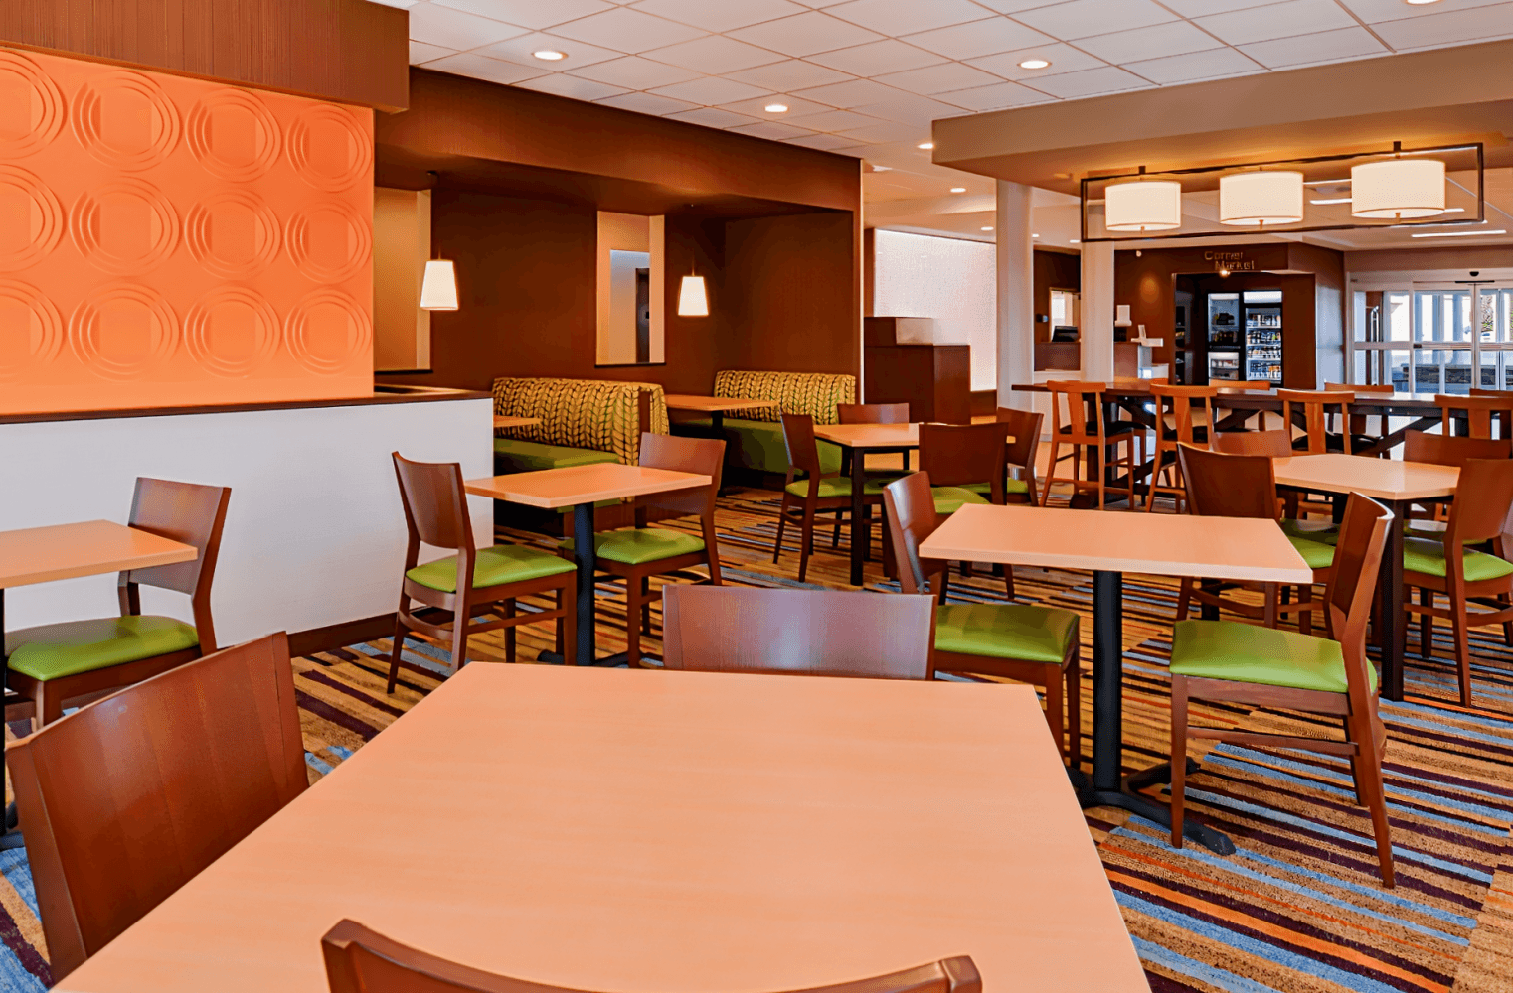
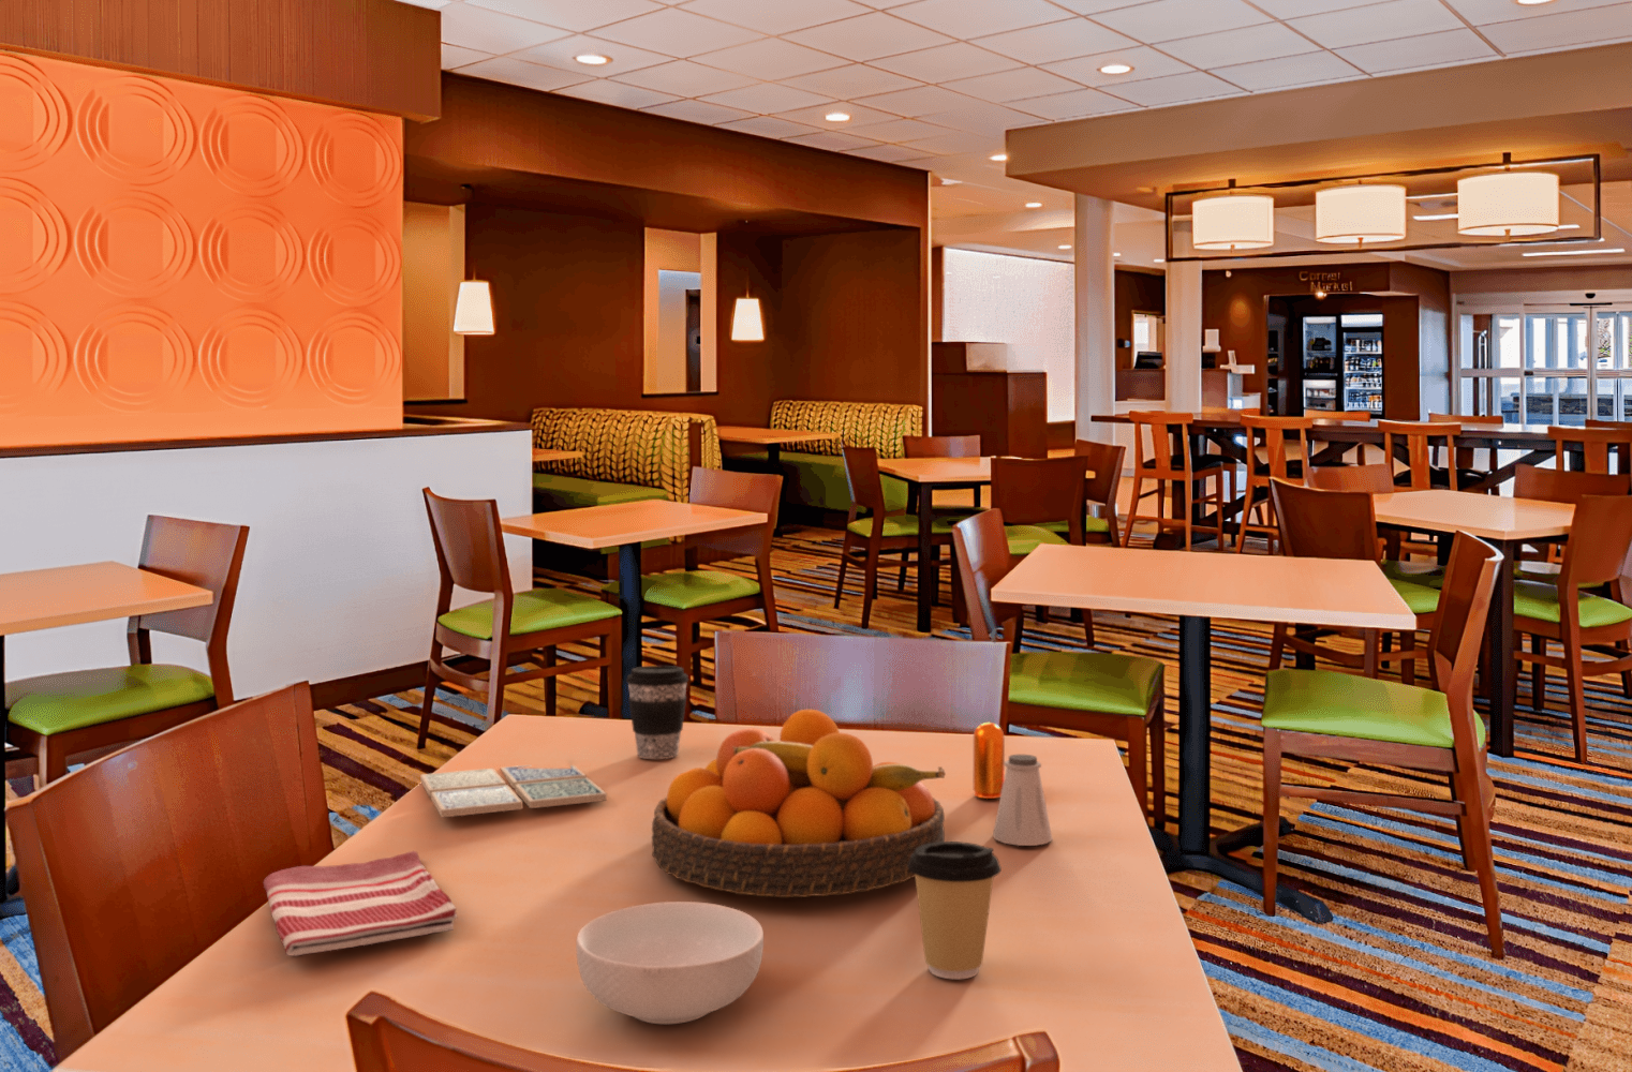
+ fruit bowl (798, 787)
+ dish towel (357, 897)
+ saltshaker (1022, 797)
+ coffee cup (954, 908)
+ coffee cup (657, 712)
+ pepper shaker (1004, 757)
+ cereal bowl (670, 968)
+ drink coaster (510, 787)
